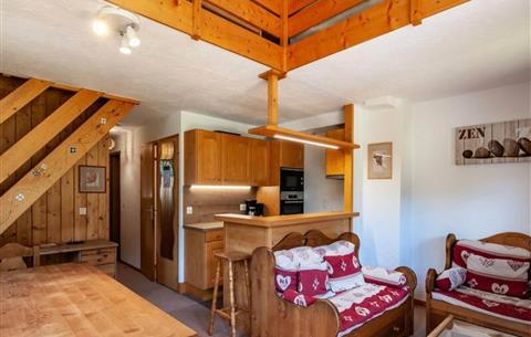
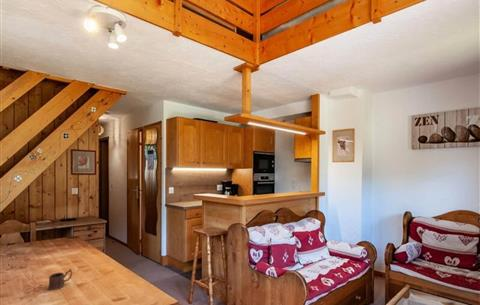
+ mug (60, 278)
